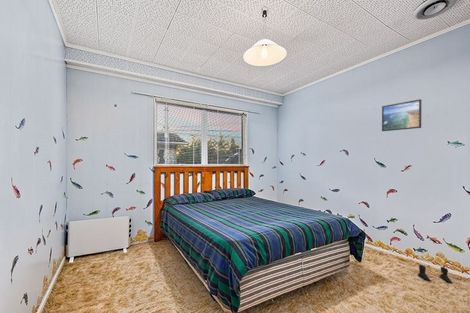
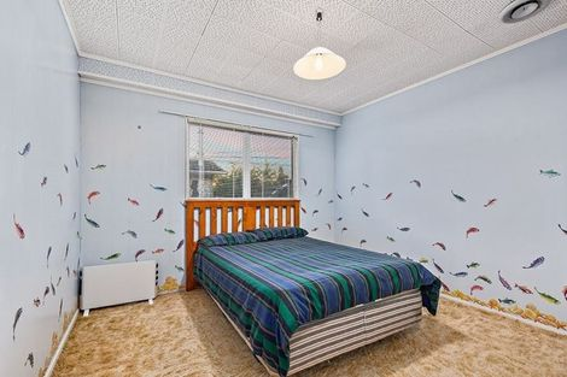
- boots (439, 276)
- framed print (400, 116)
